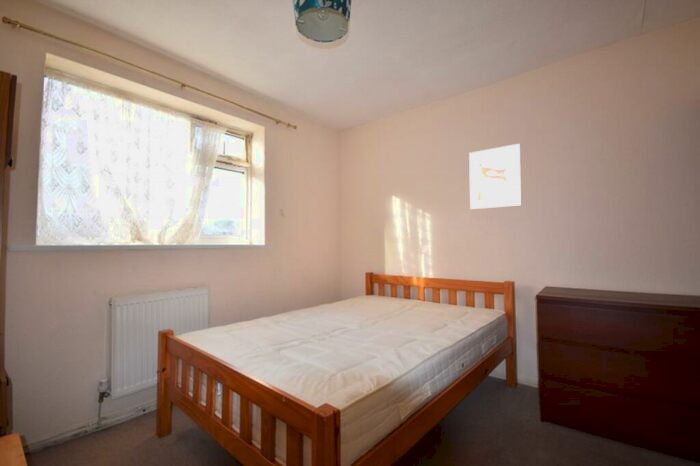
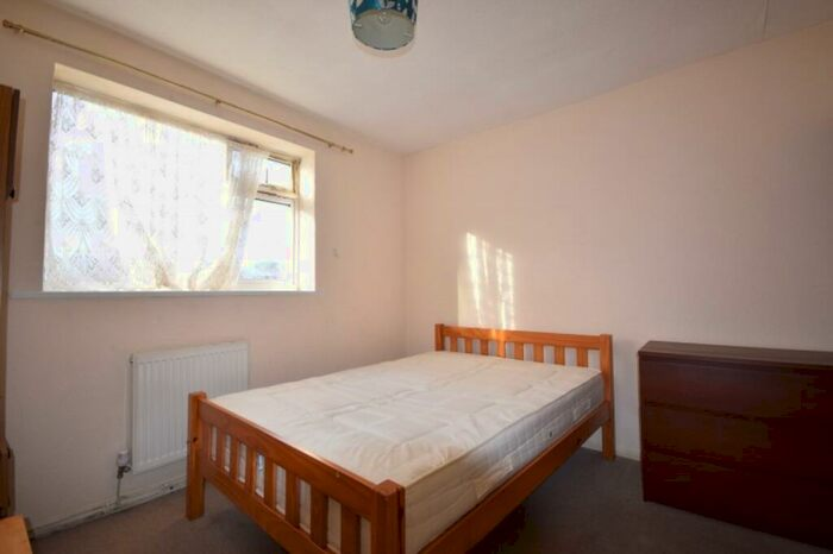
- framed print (493, 177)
